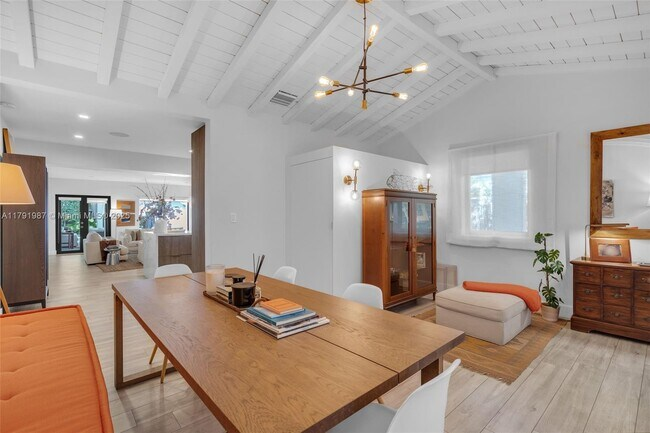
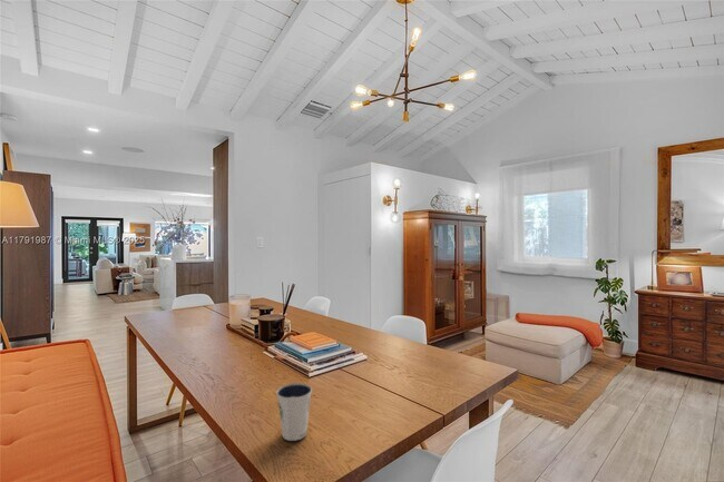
+ dixie cup (294, 412)
